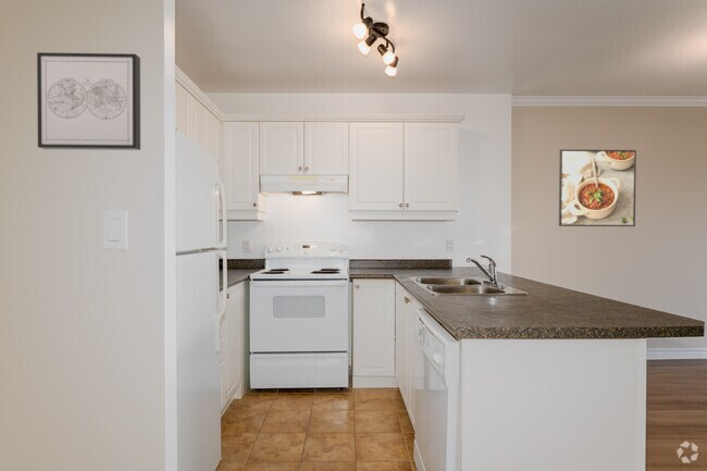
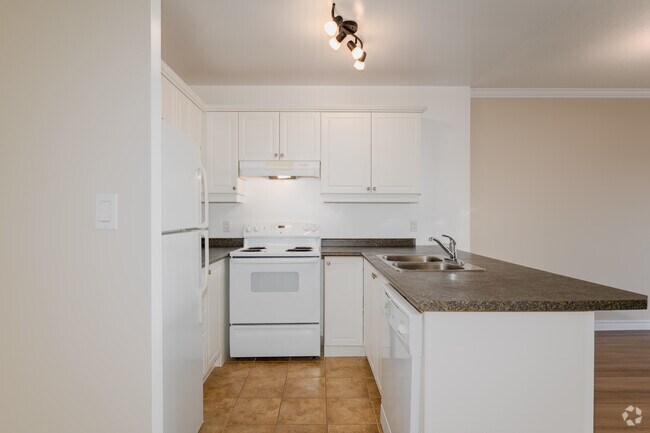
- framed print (597, 188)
- wall art (89, 101)
